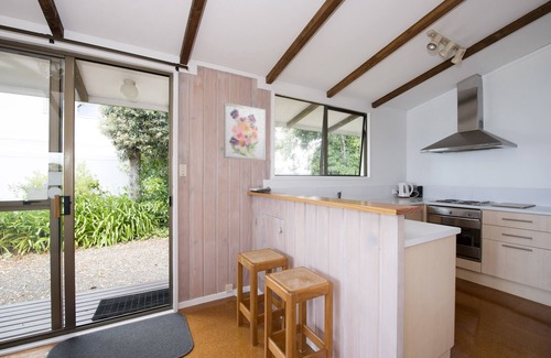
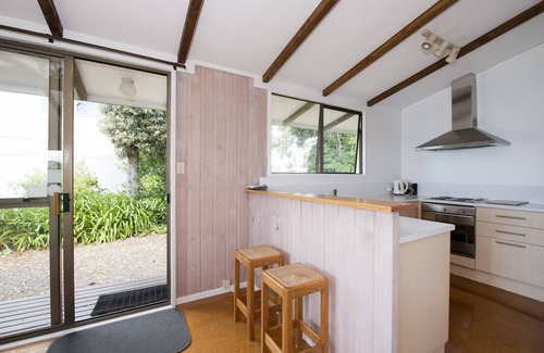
- wall art (245, 132)
